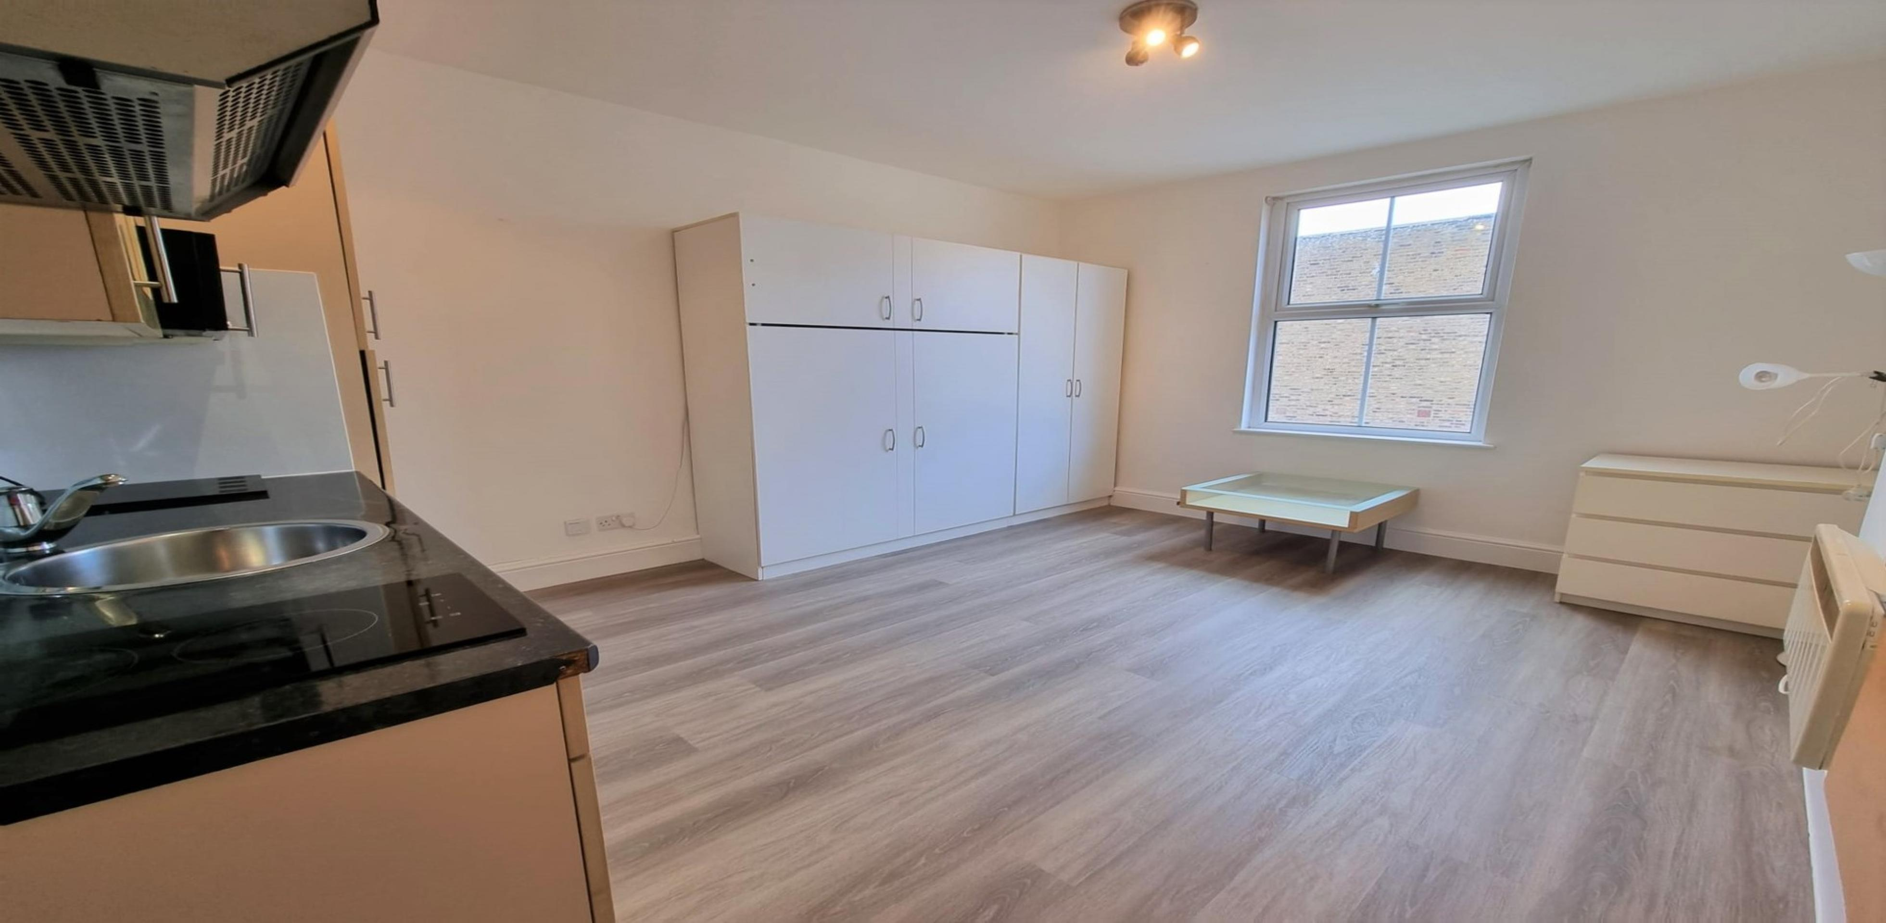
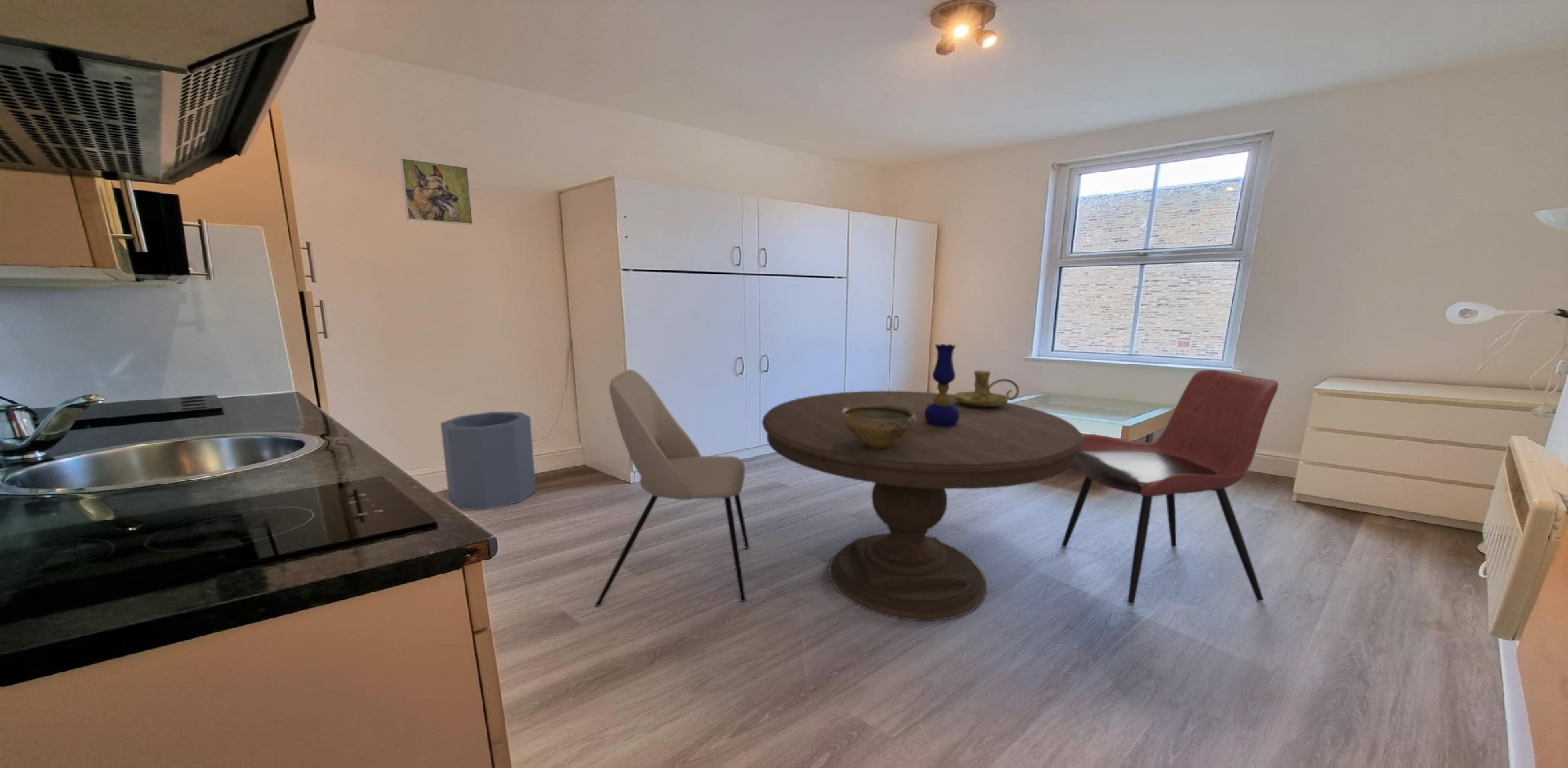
+ candle holder (987, 388)
+ dining chair (1165, 476)
+ dining chair (677, 476)
+ trash can (490, 458)
+ dining table (909, 498)
+ bowl (877, 428)
+ oil lamp (942, 383)
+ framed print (438, 193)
